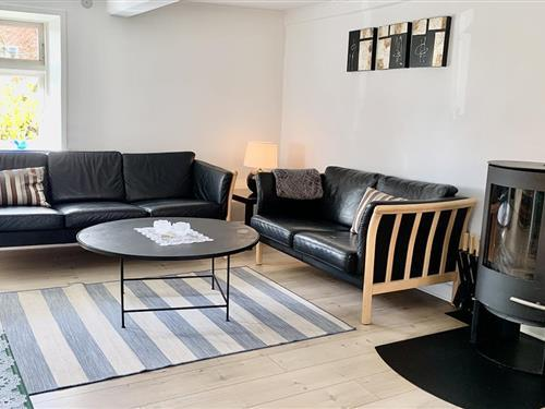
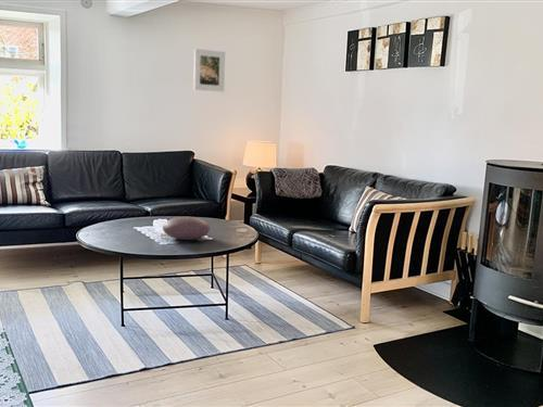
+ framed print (209, 71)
+ decorative bowl (186, 228)
